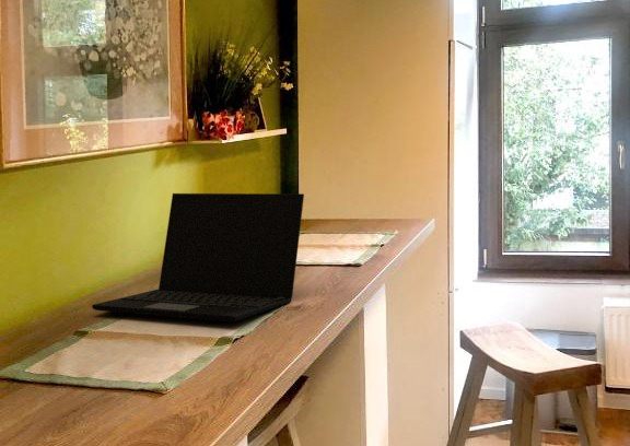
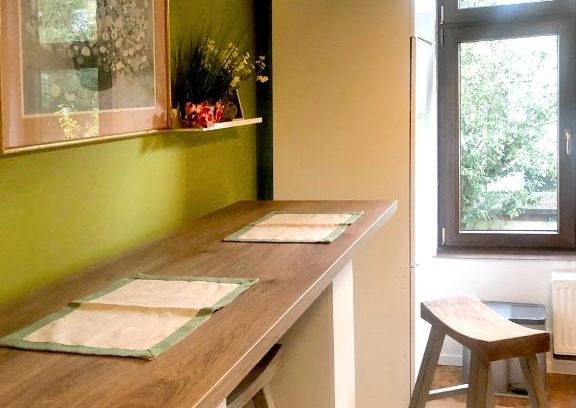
- laptop (201, 250)
